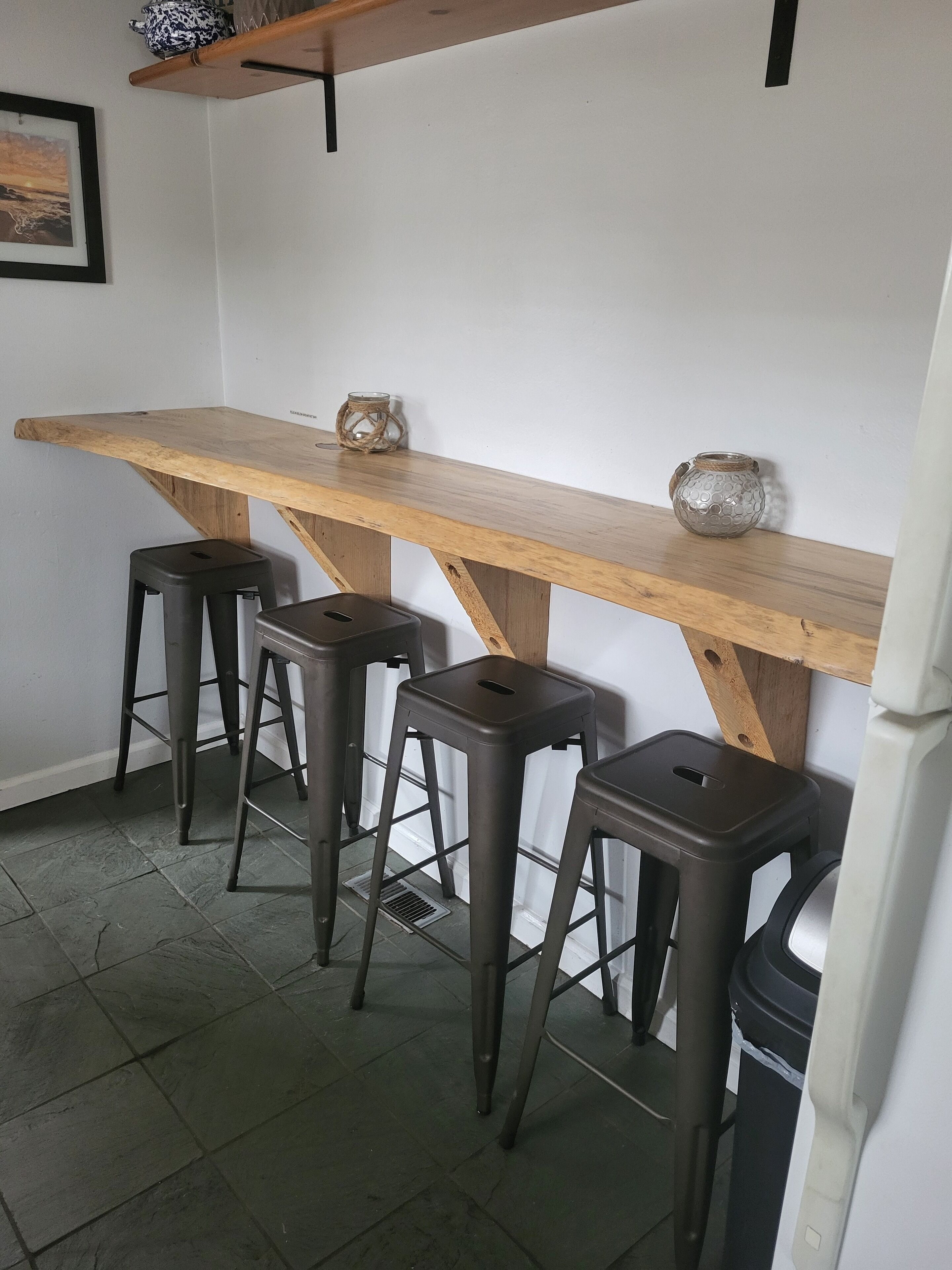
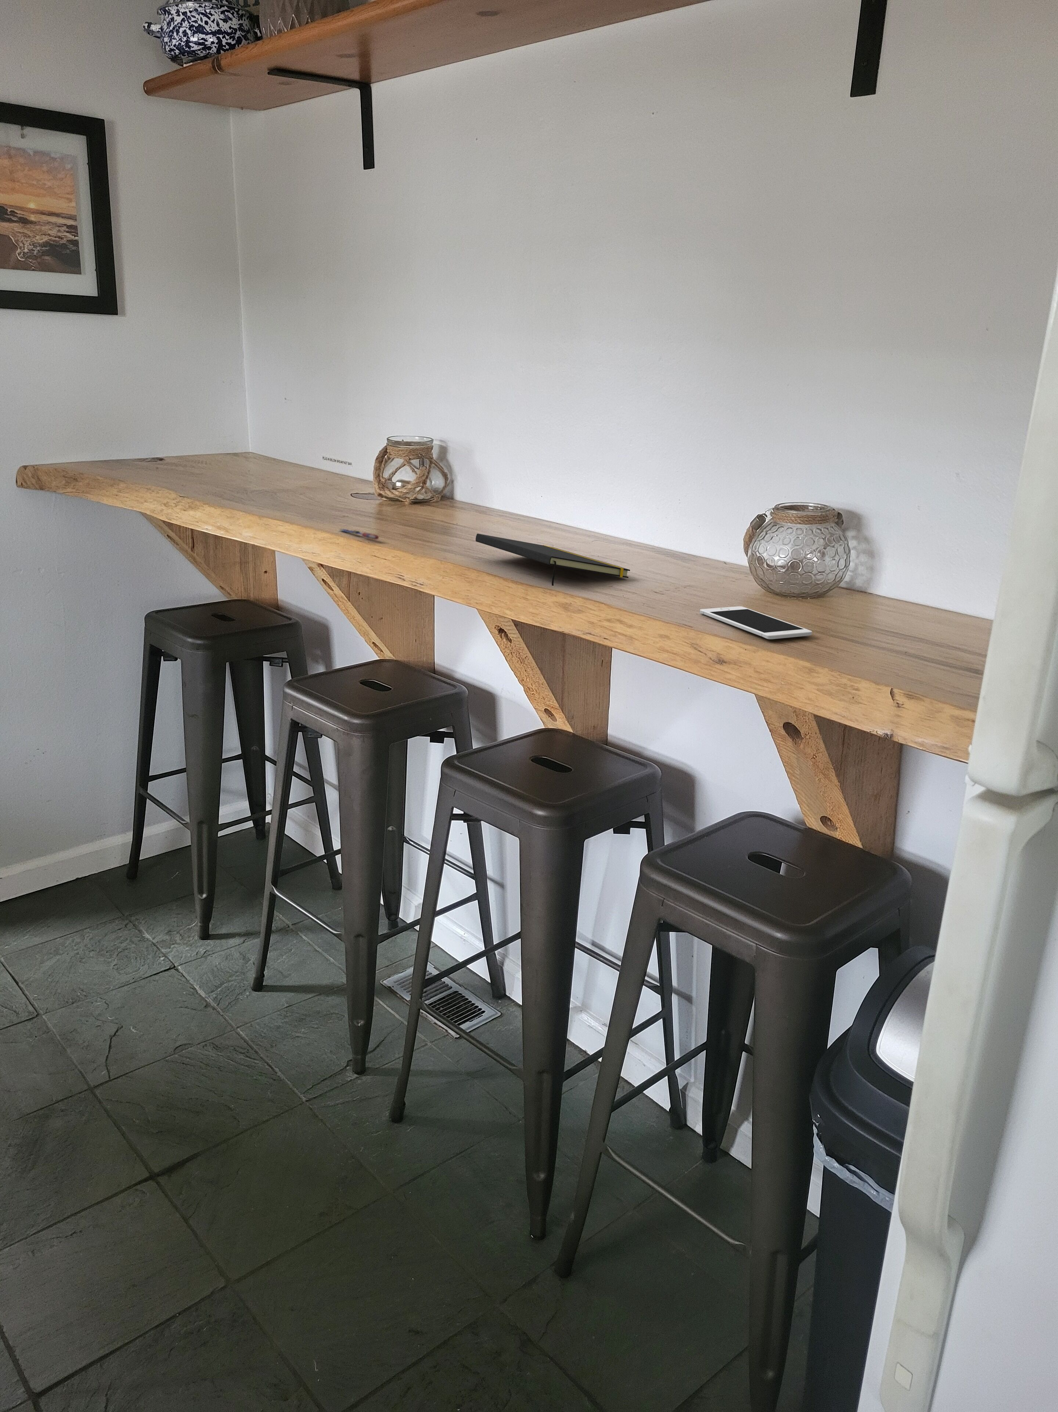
+ pen (359, 533)
+ cell phone (753, 622)
+ notepad (551, 555)
